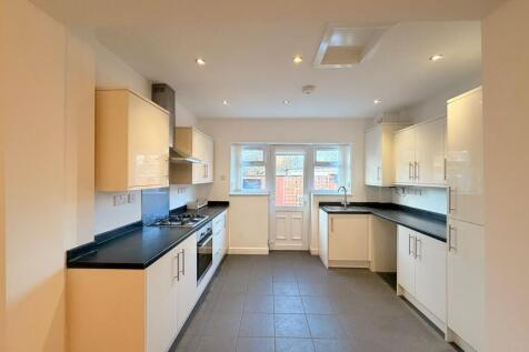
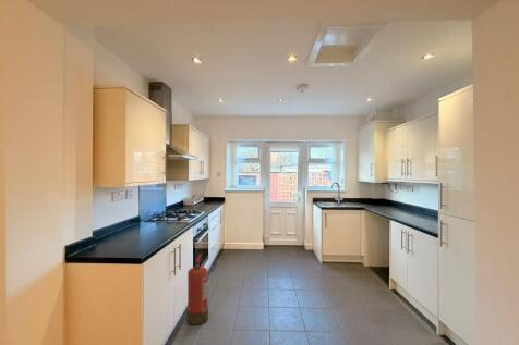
+ fire extinguisher (197, 287)
